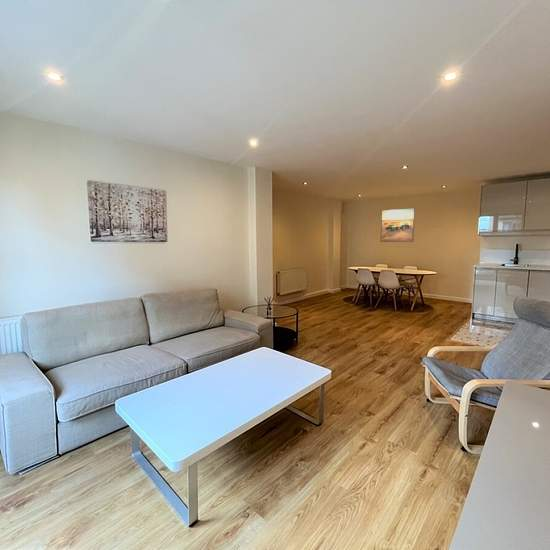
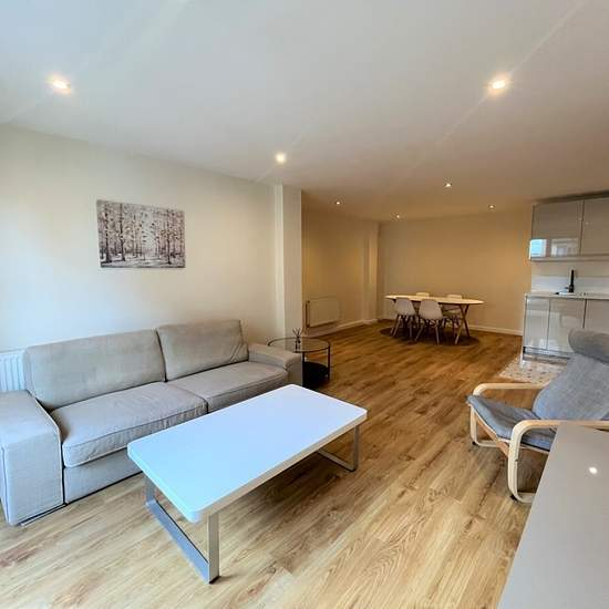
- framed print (397, 225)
